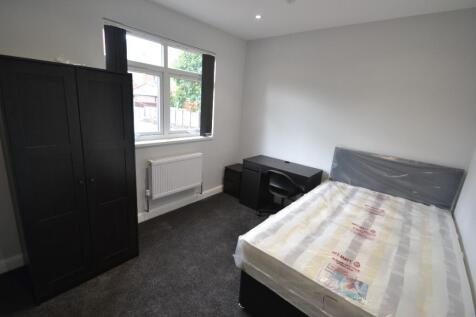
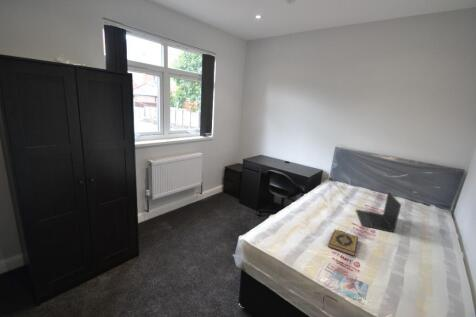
+ laptop (376, 213)
+ hardback book (343, 241)
